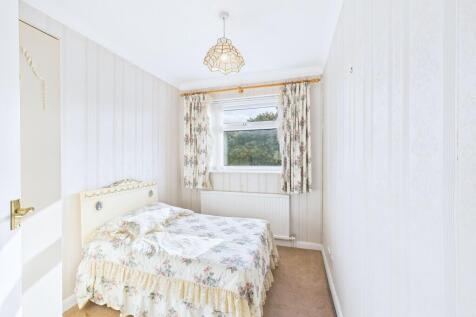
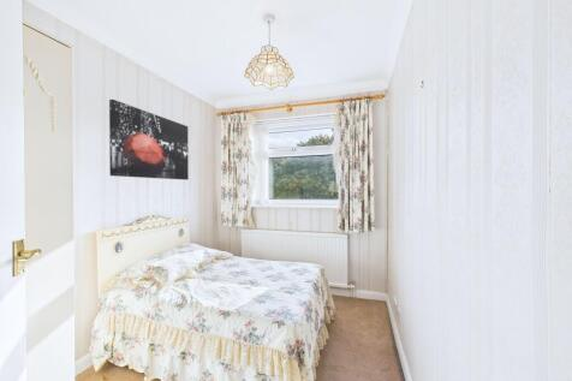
+ wall art (155, 147)
